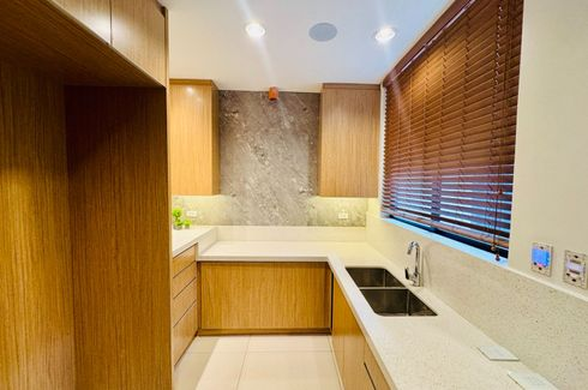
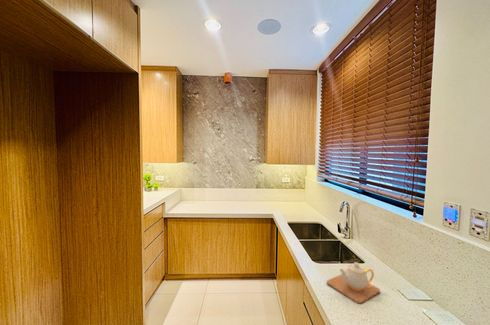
+ teapot (352, 274)
